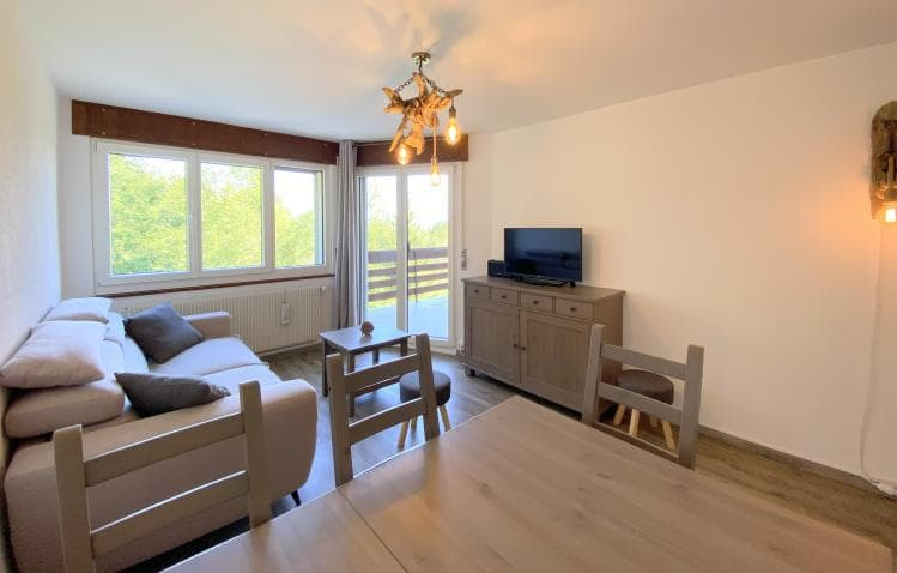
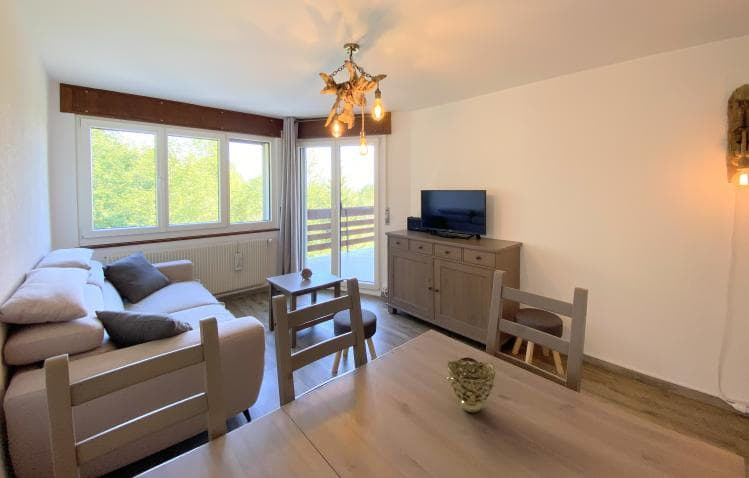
+ decorative bowl (470, 386)
